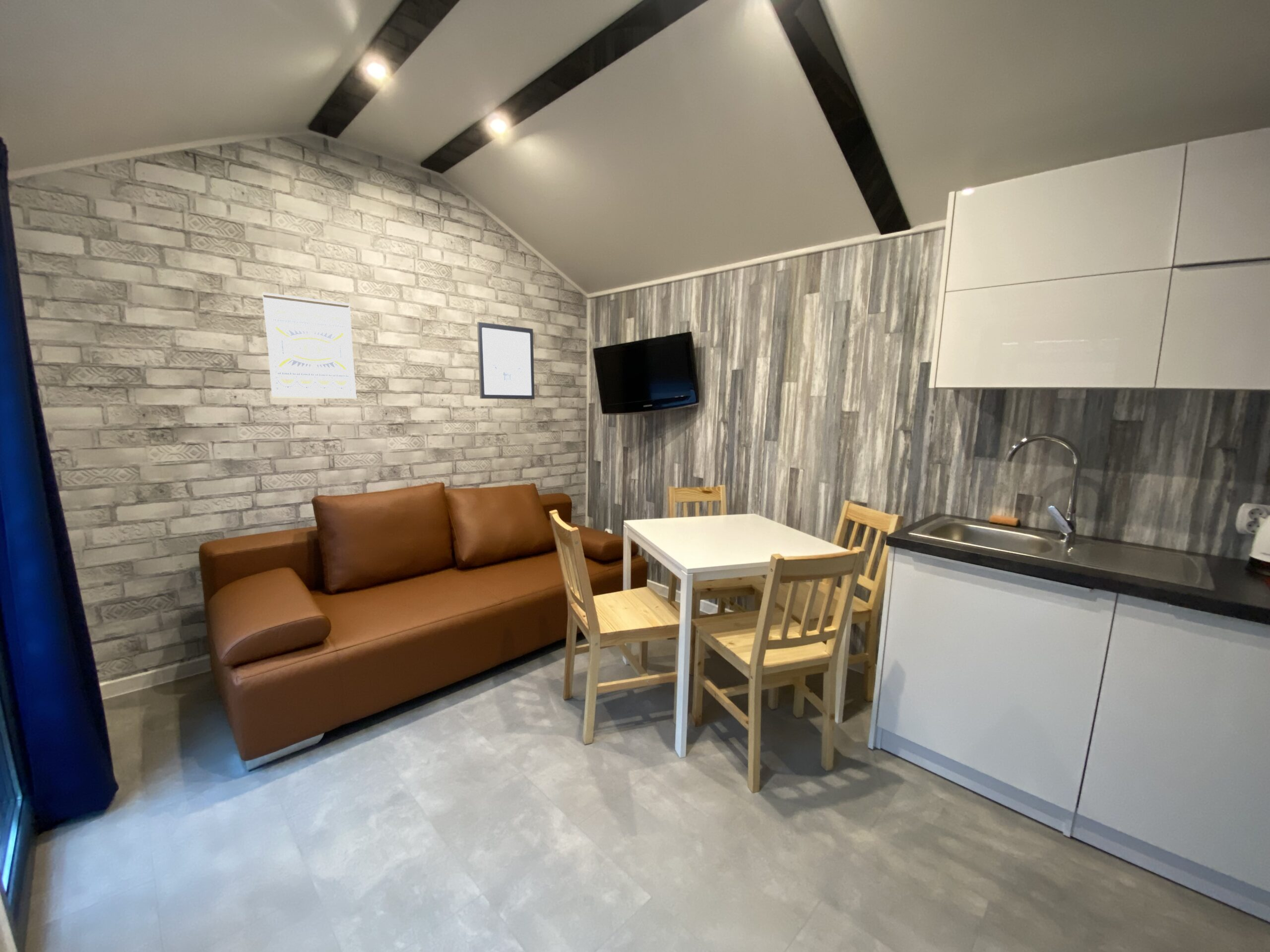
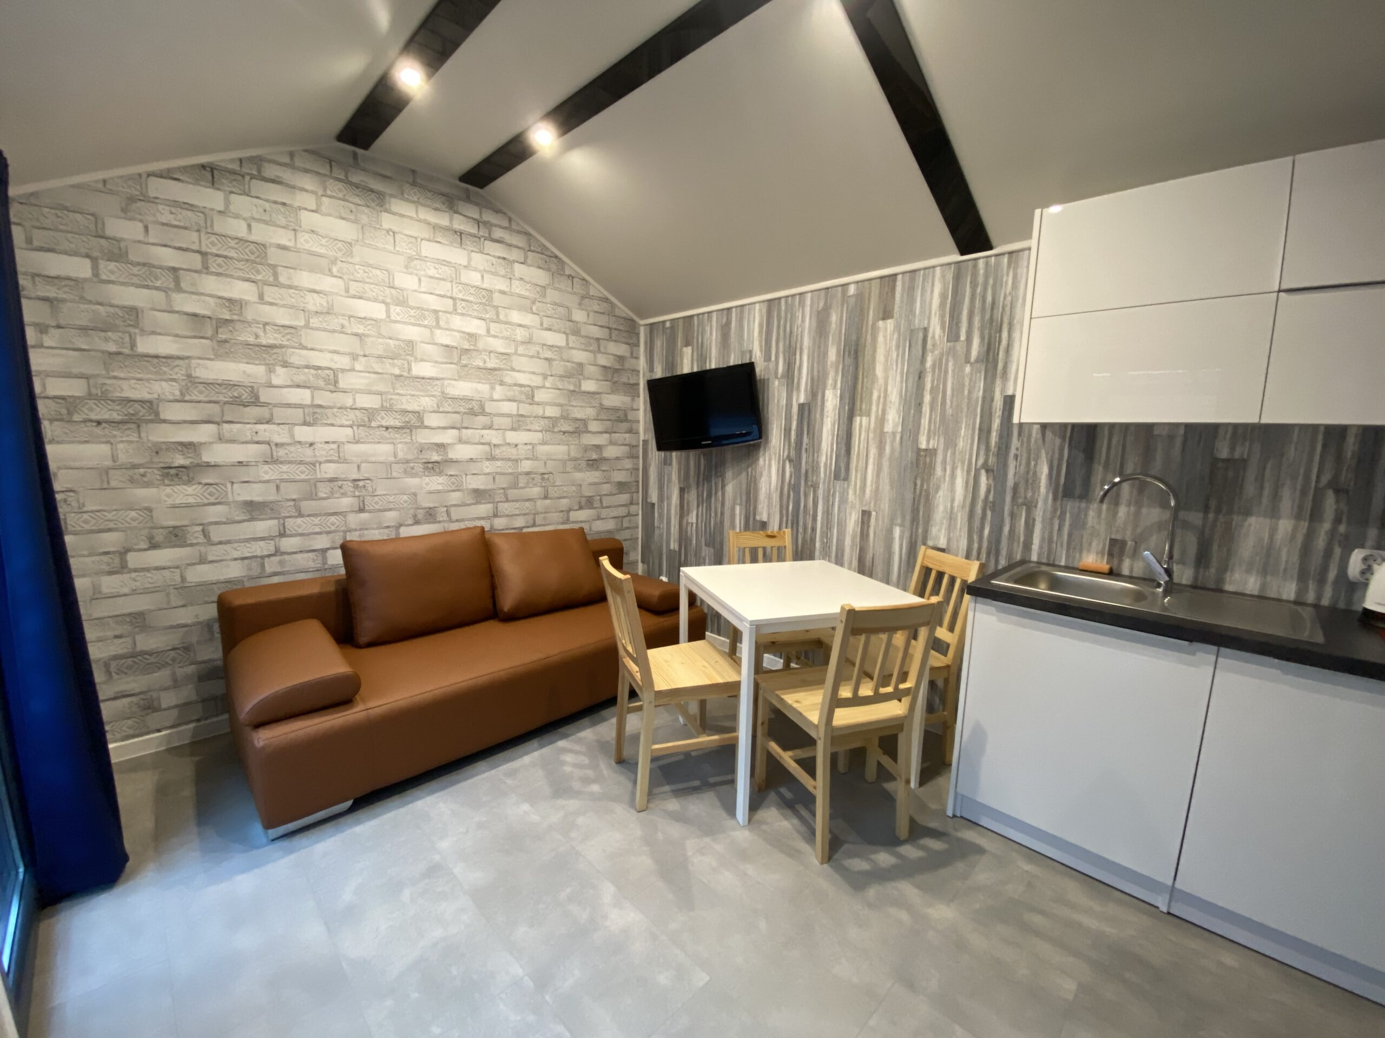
- wall art (507, 362)
- wall art (312, 349)
